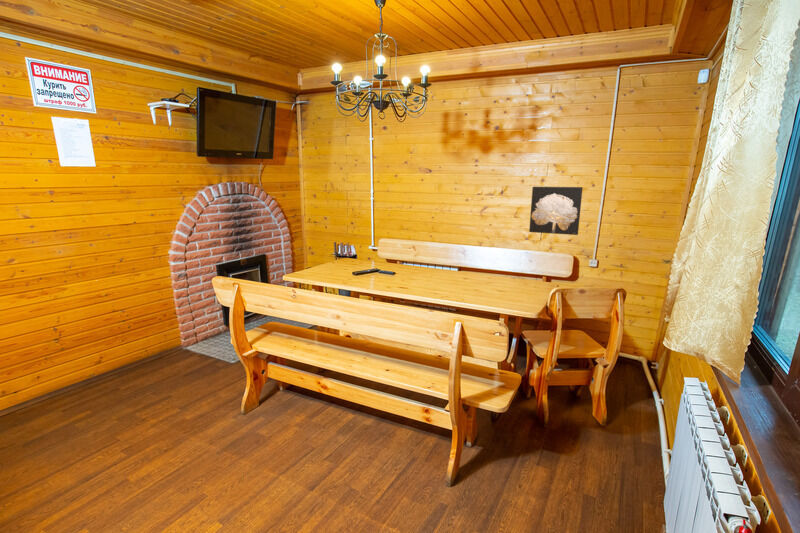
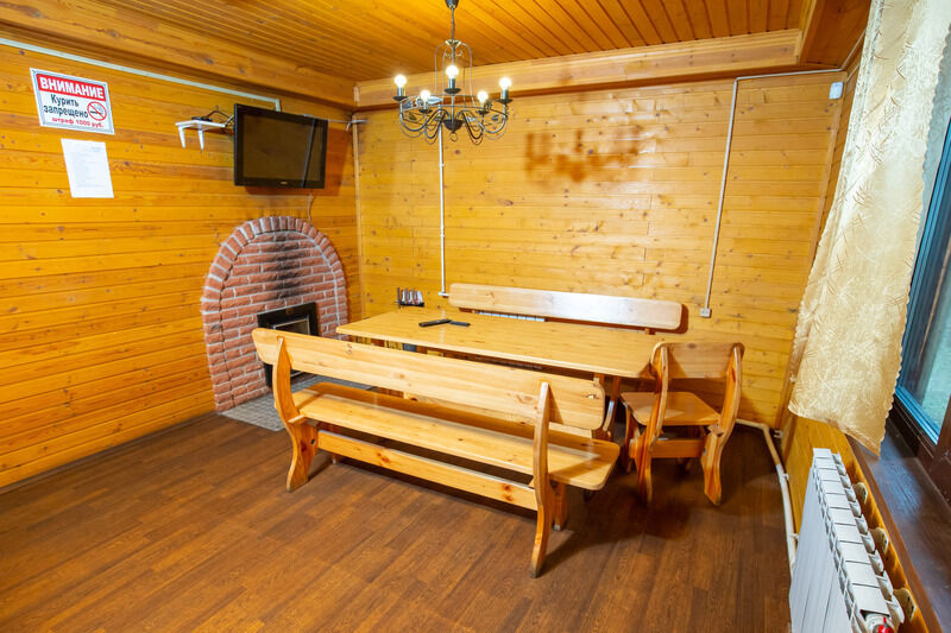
- wall art (555, 210)
